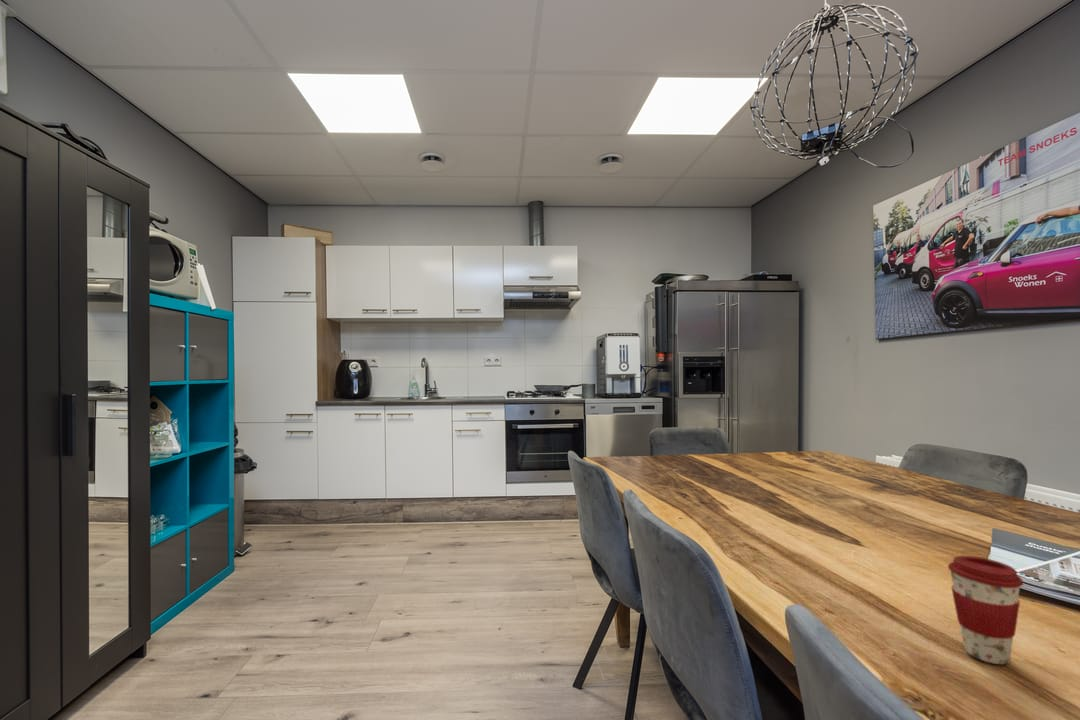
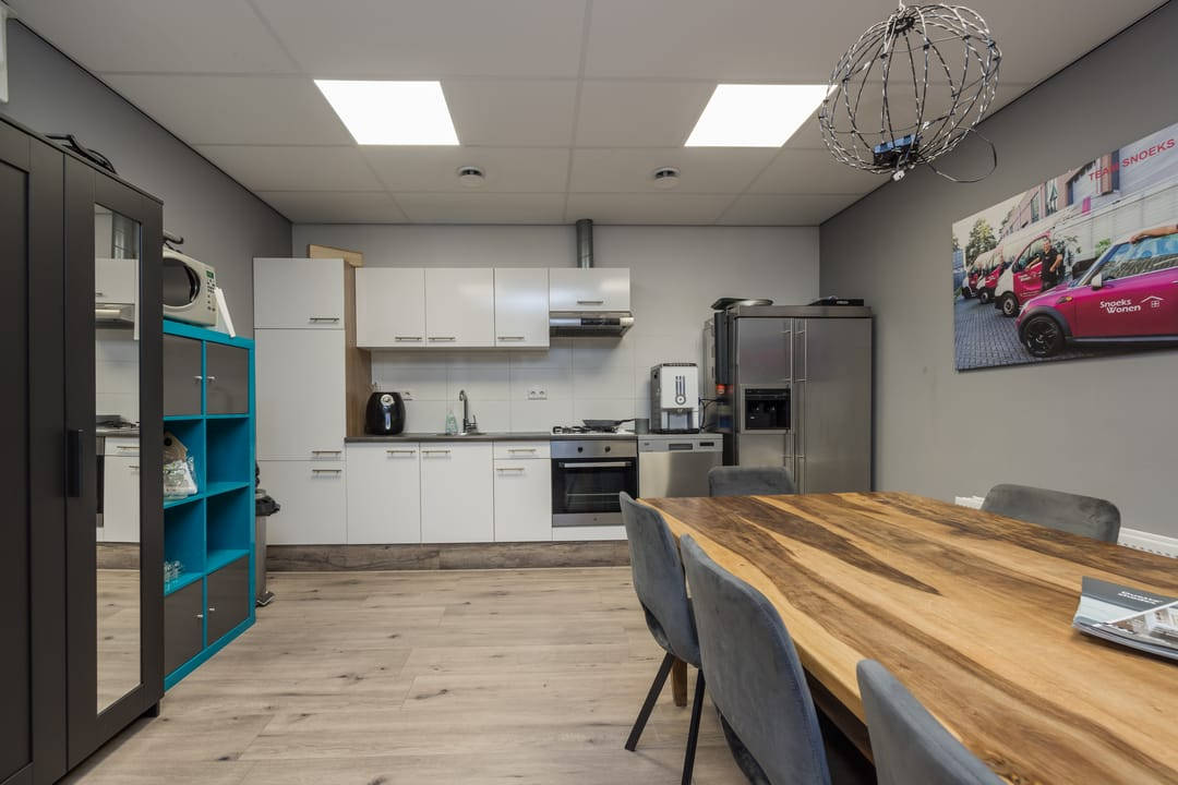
- coffee cup (985, 609)
